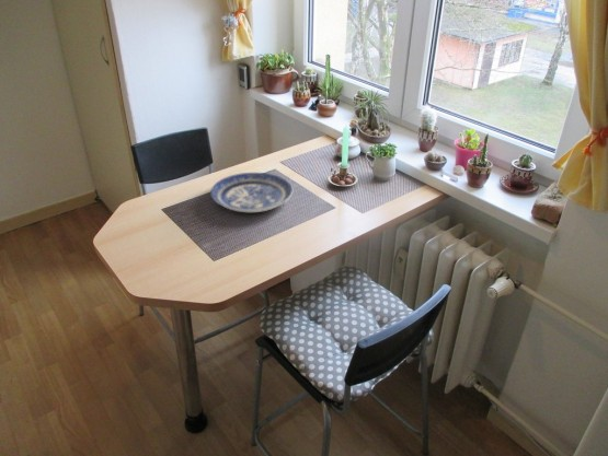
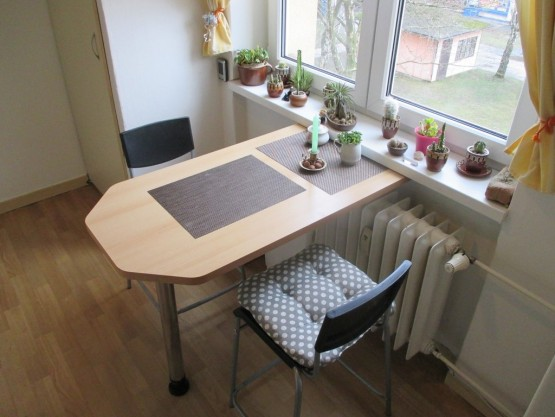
- plate (252, 195)
